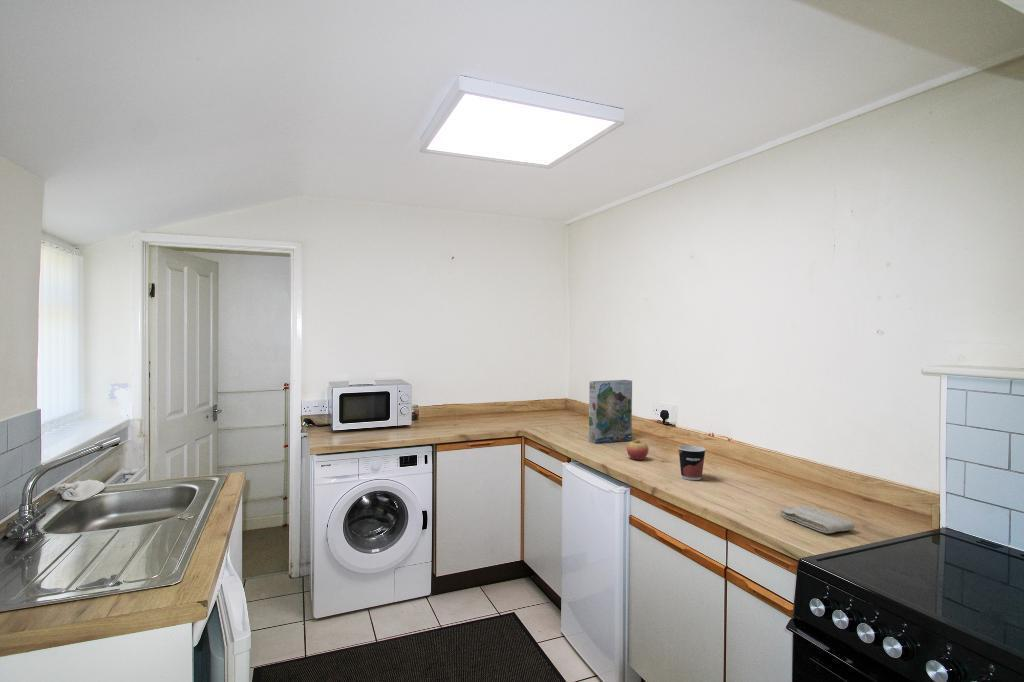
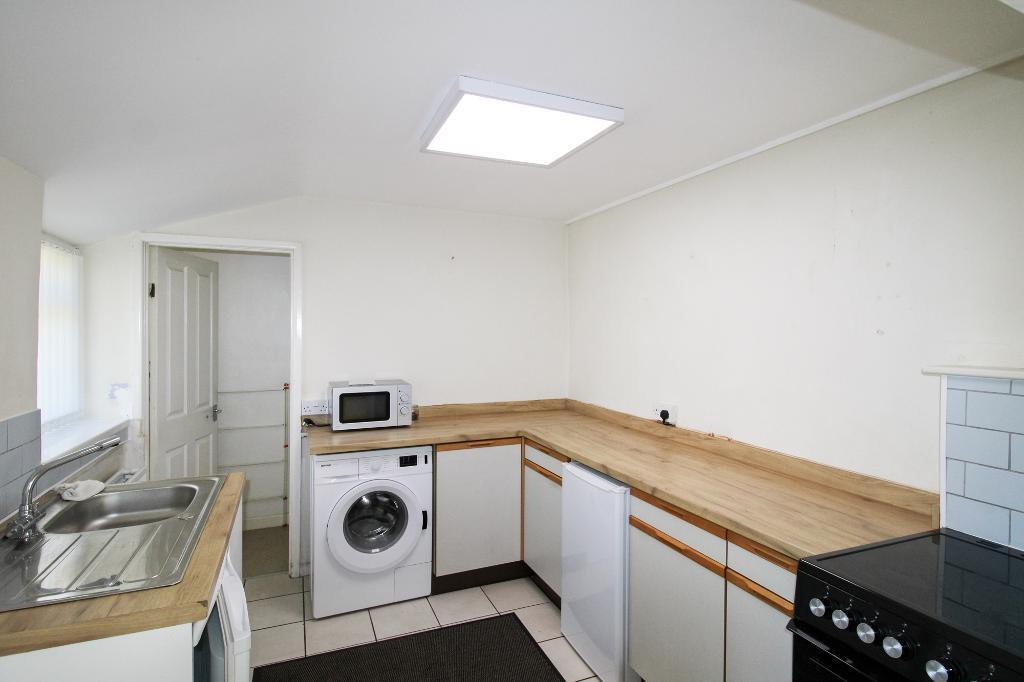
- cereal box (610, 411)
- cup (691, 462)
- washcloth (815, 518)
- fruit (637, 447)
